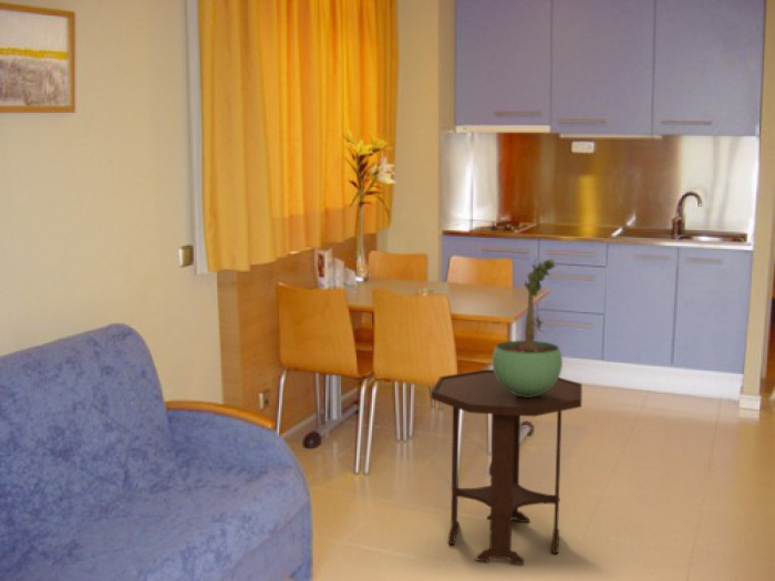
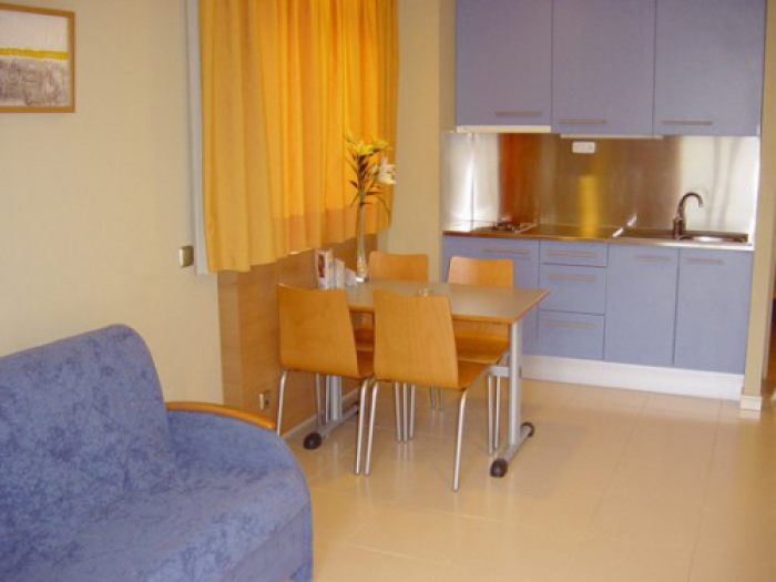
- side table (506, 464)
- potted plant (527, 324)
